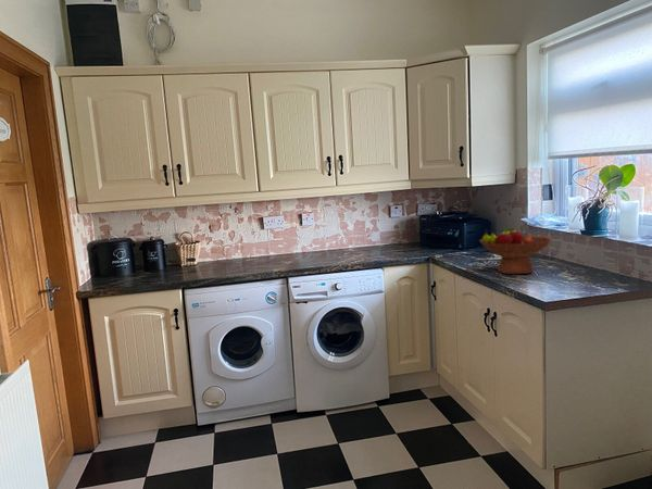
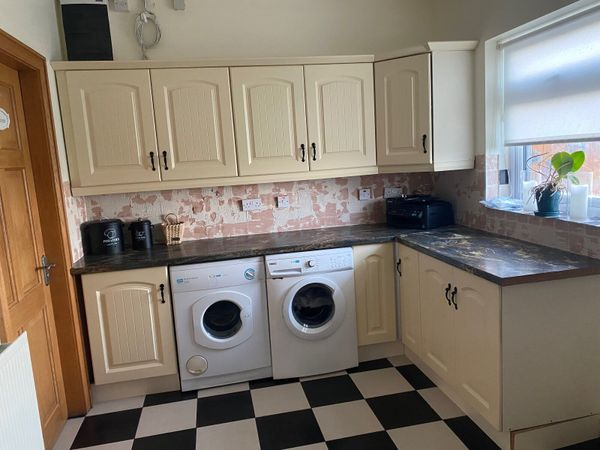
- fruit bowl (515, 249)
